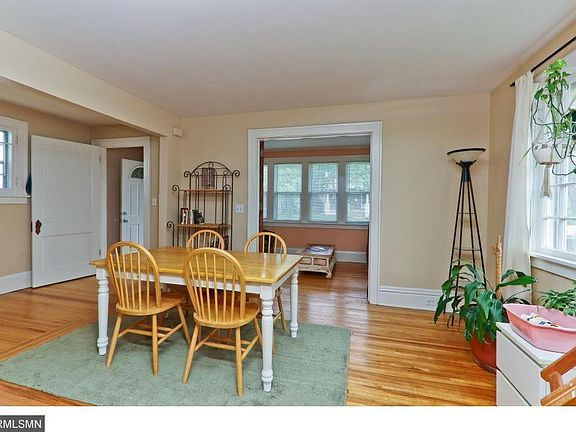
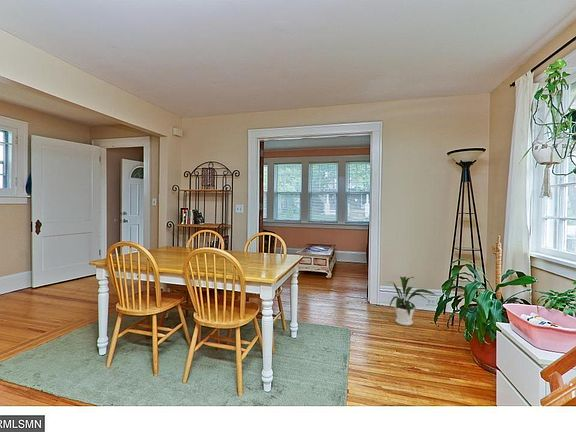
+ house plant (405, 298)
